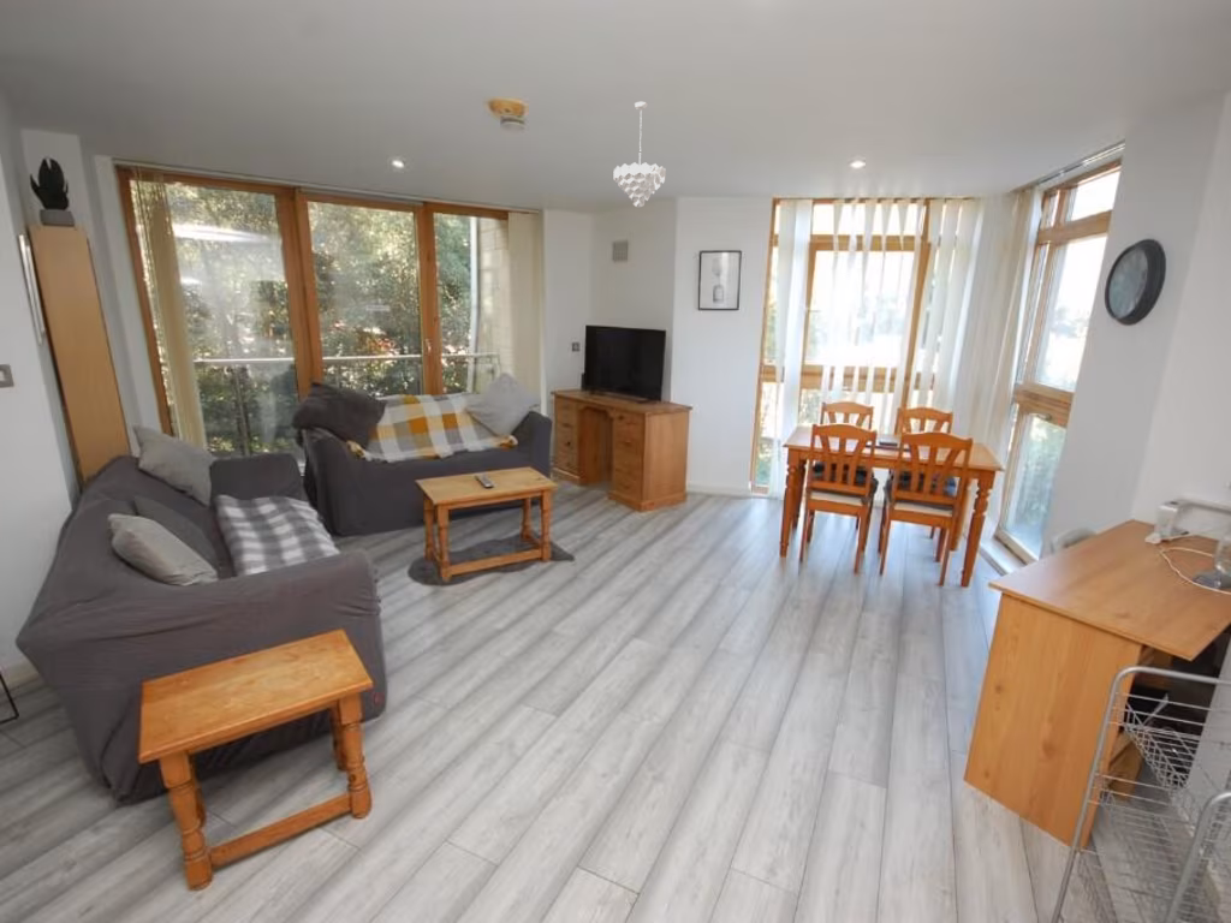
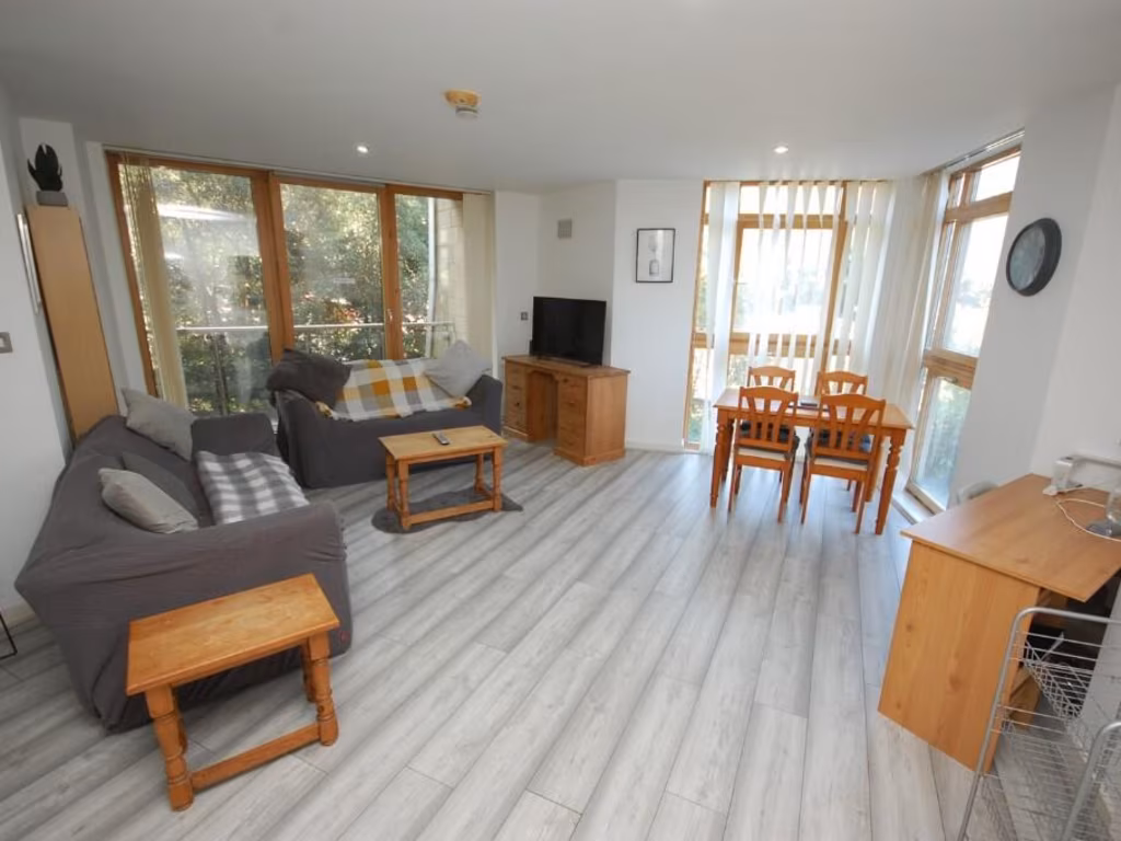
- pendant light (640, 156)
